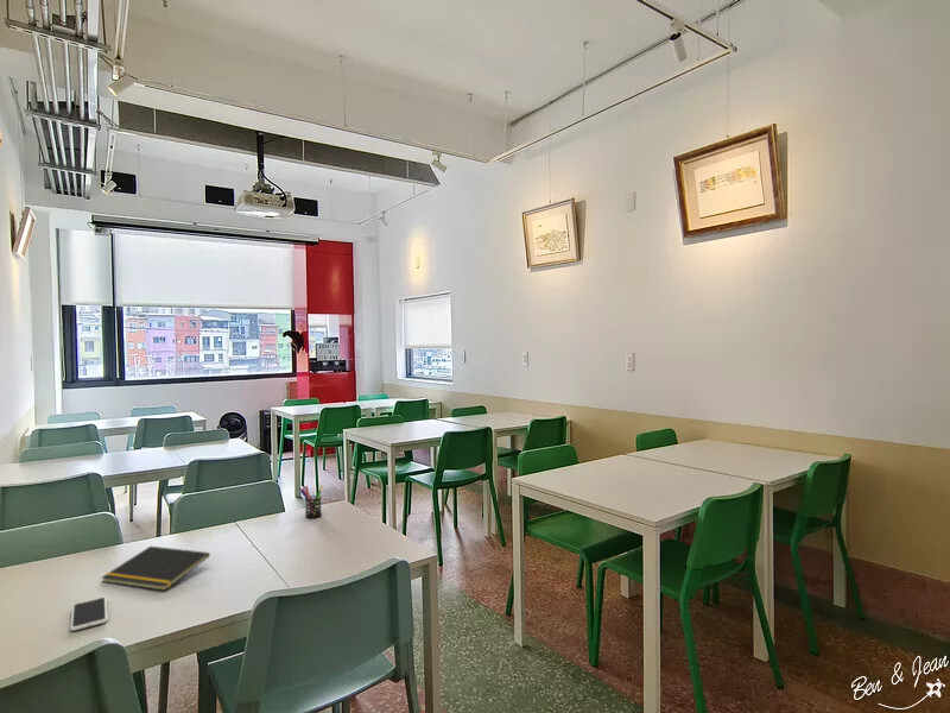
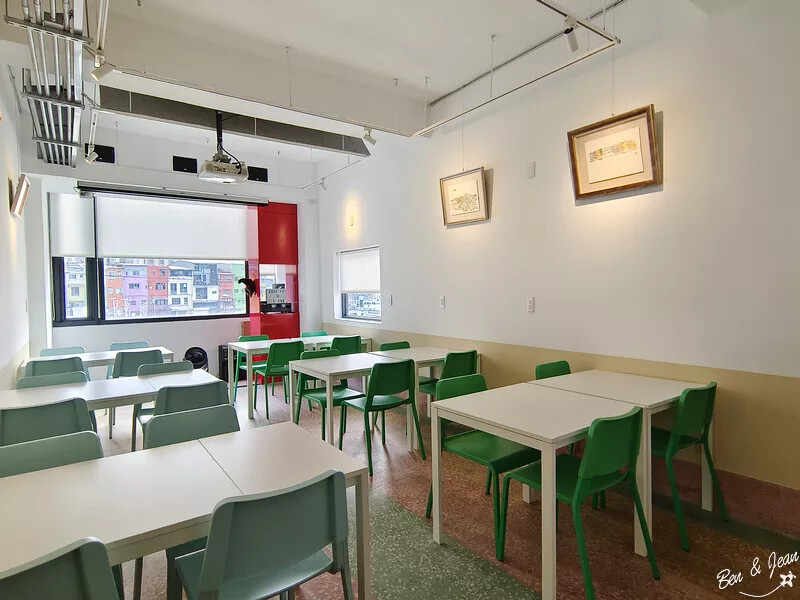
- smartphone (89, 612)
- pen holder (314, 500)
- notepad (157, 566)
